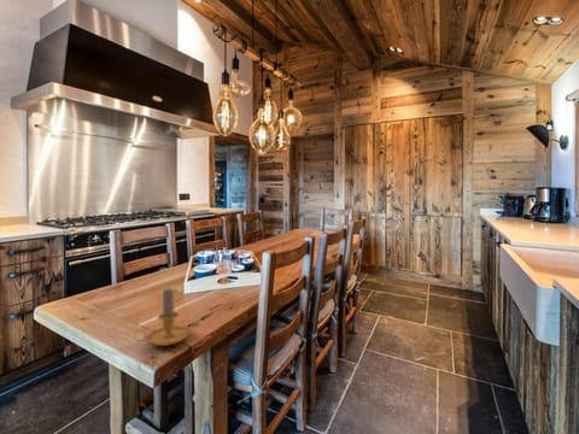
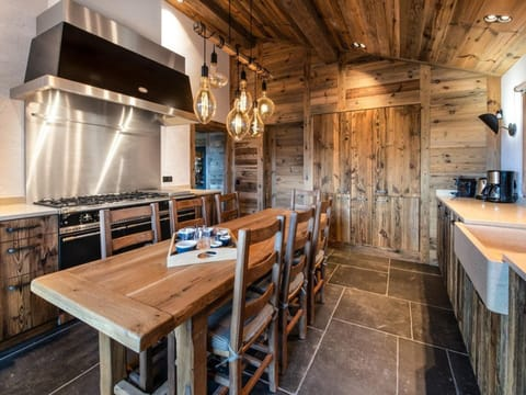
- candle (163, 315)
